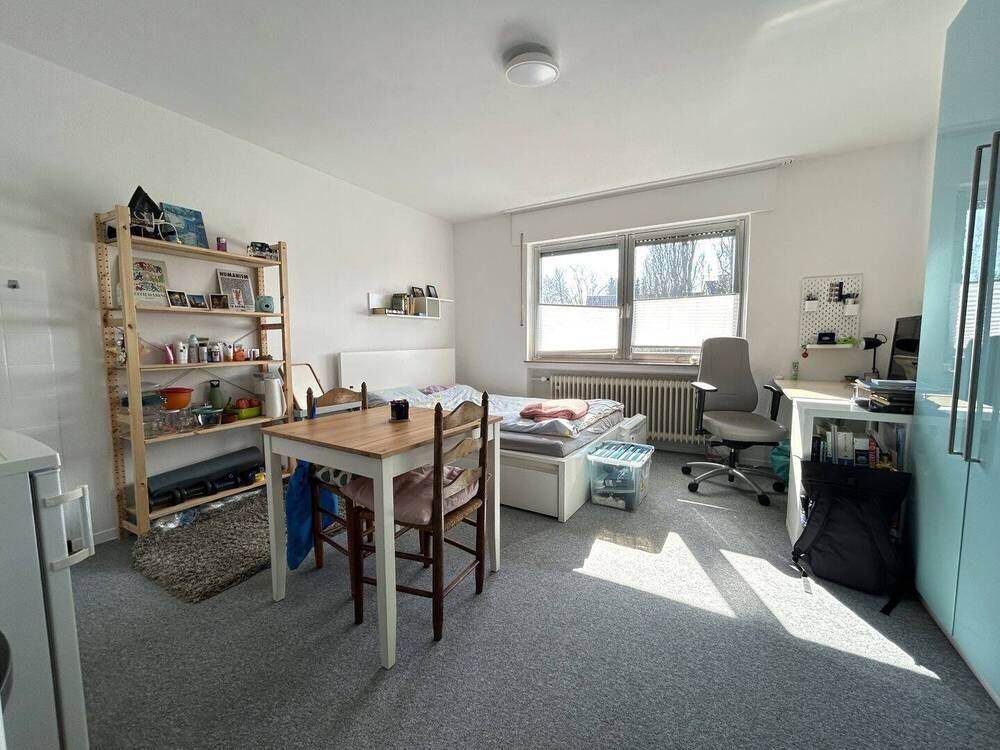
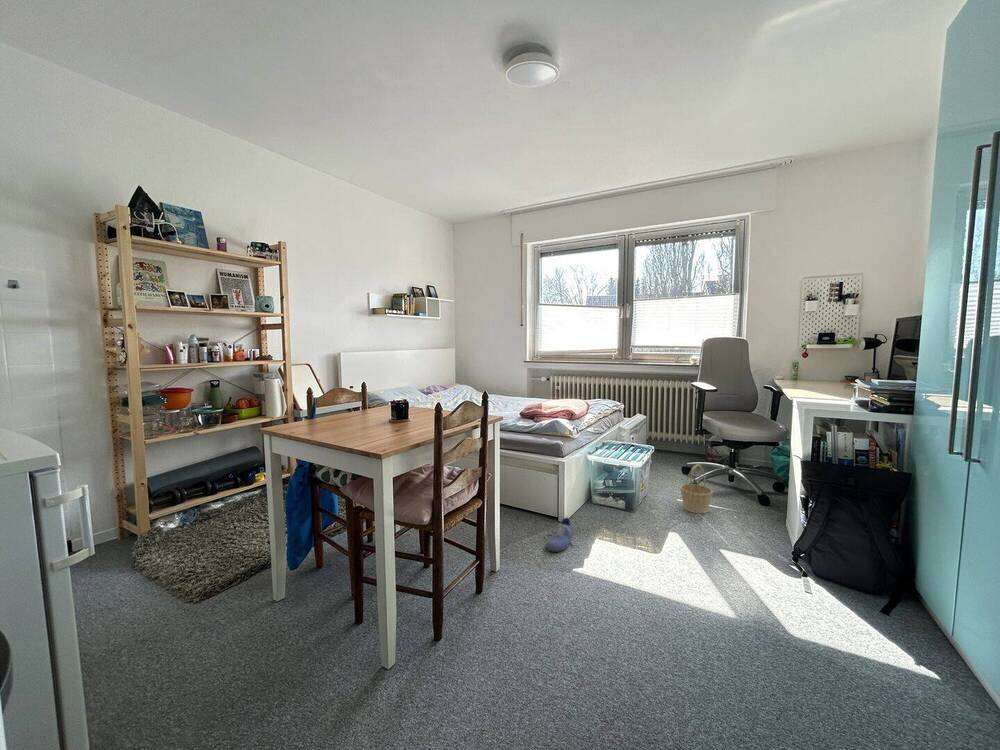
+ shoe (560, 533)
+ basket (696, 486)
